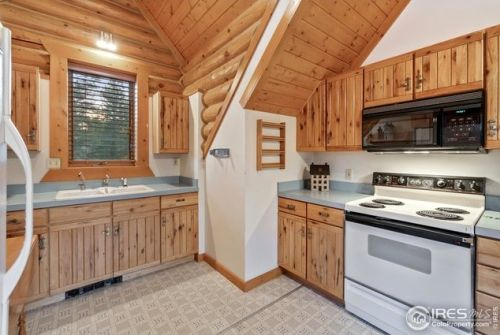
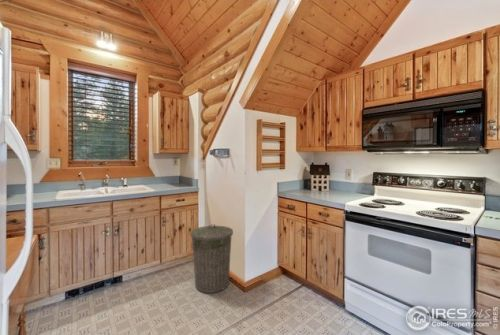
+ trash can (212, 254)
